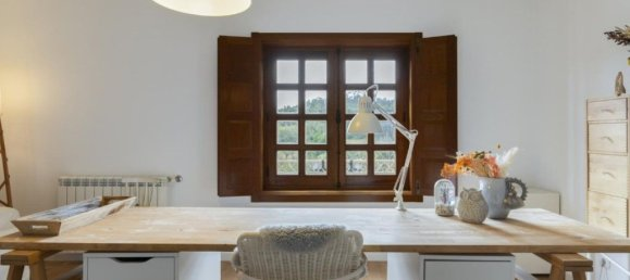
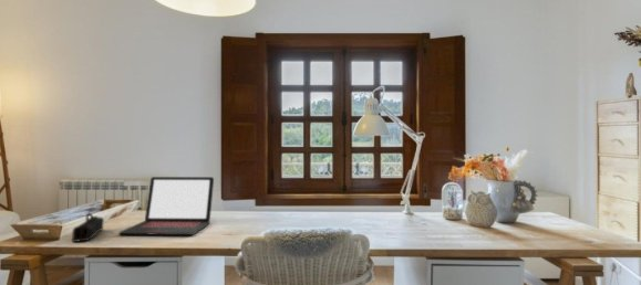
+ laptop (169, 203)
+ pencil case (89, 224)
